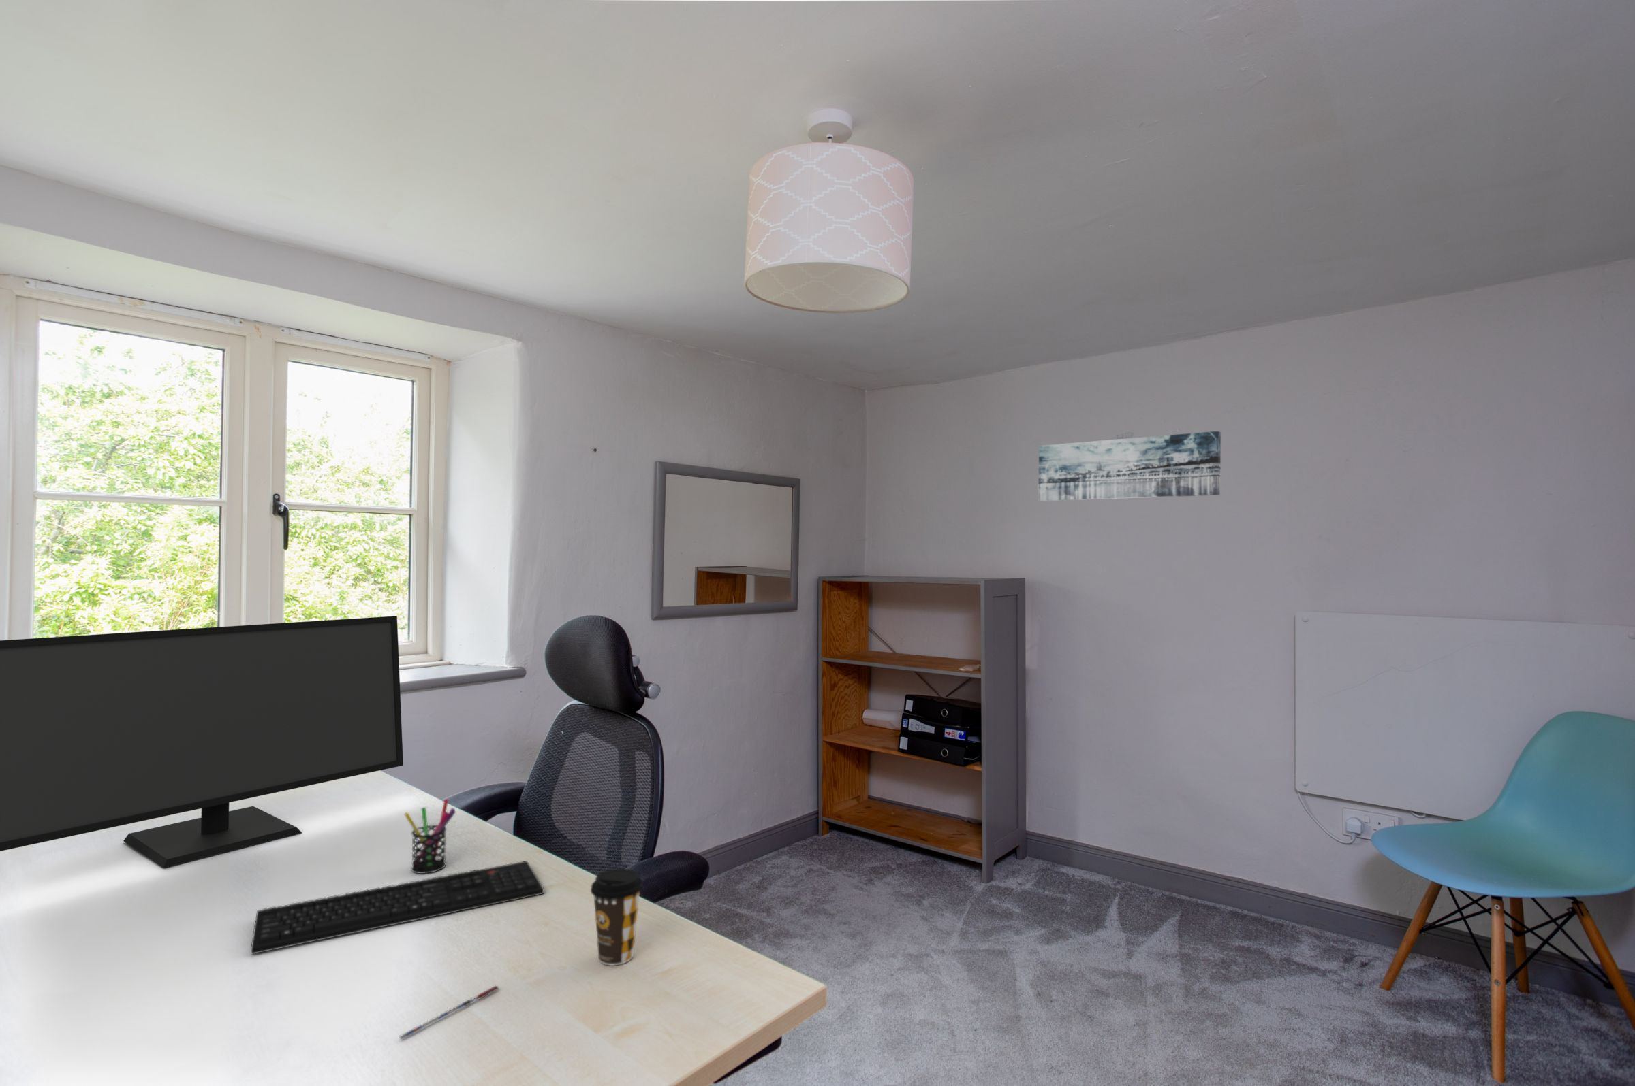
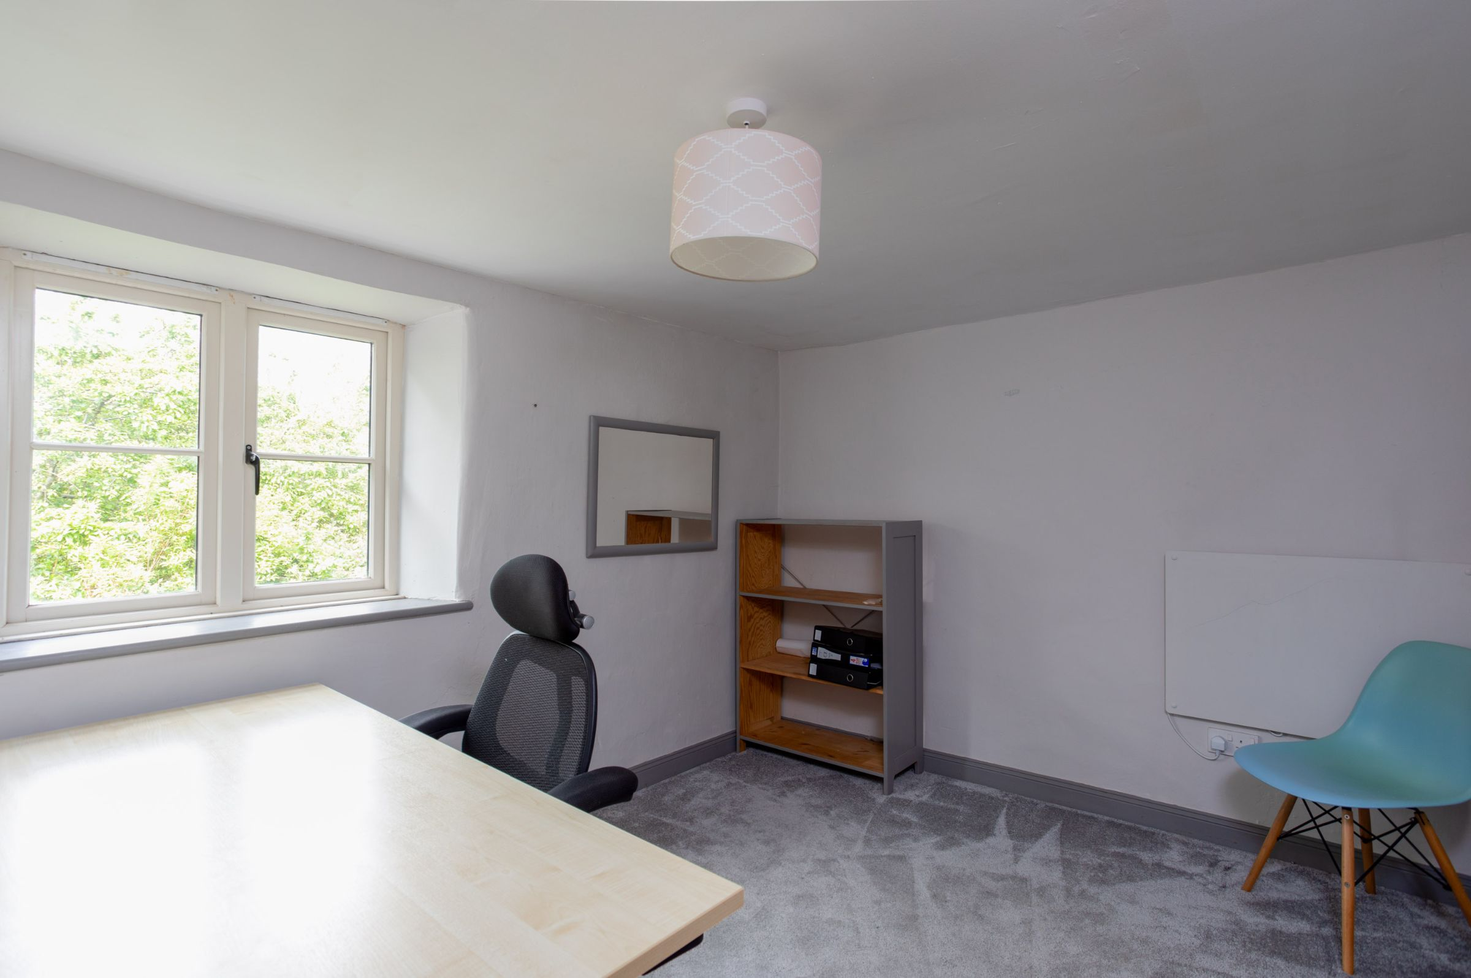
- keyboard (405, 899)
- pen holder (429, 834)
- pen (451, 1011)
- coffee cup (616, 916)
- wall art (1123, 468)
- monitor (215, 731)
